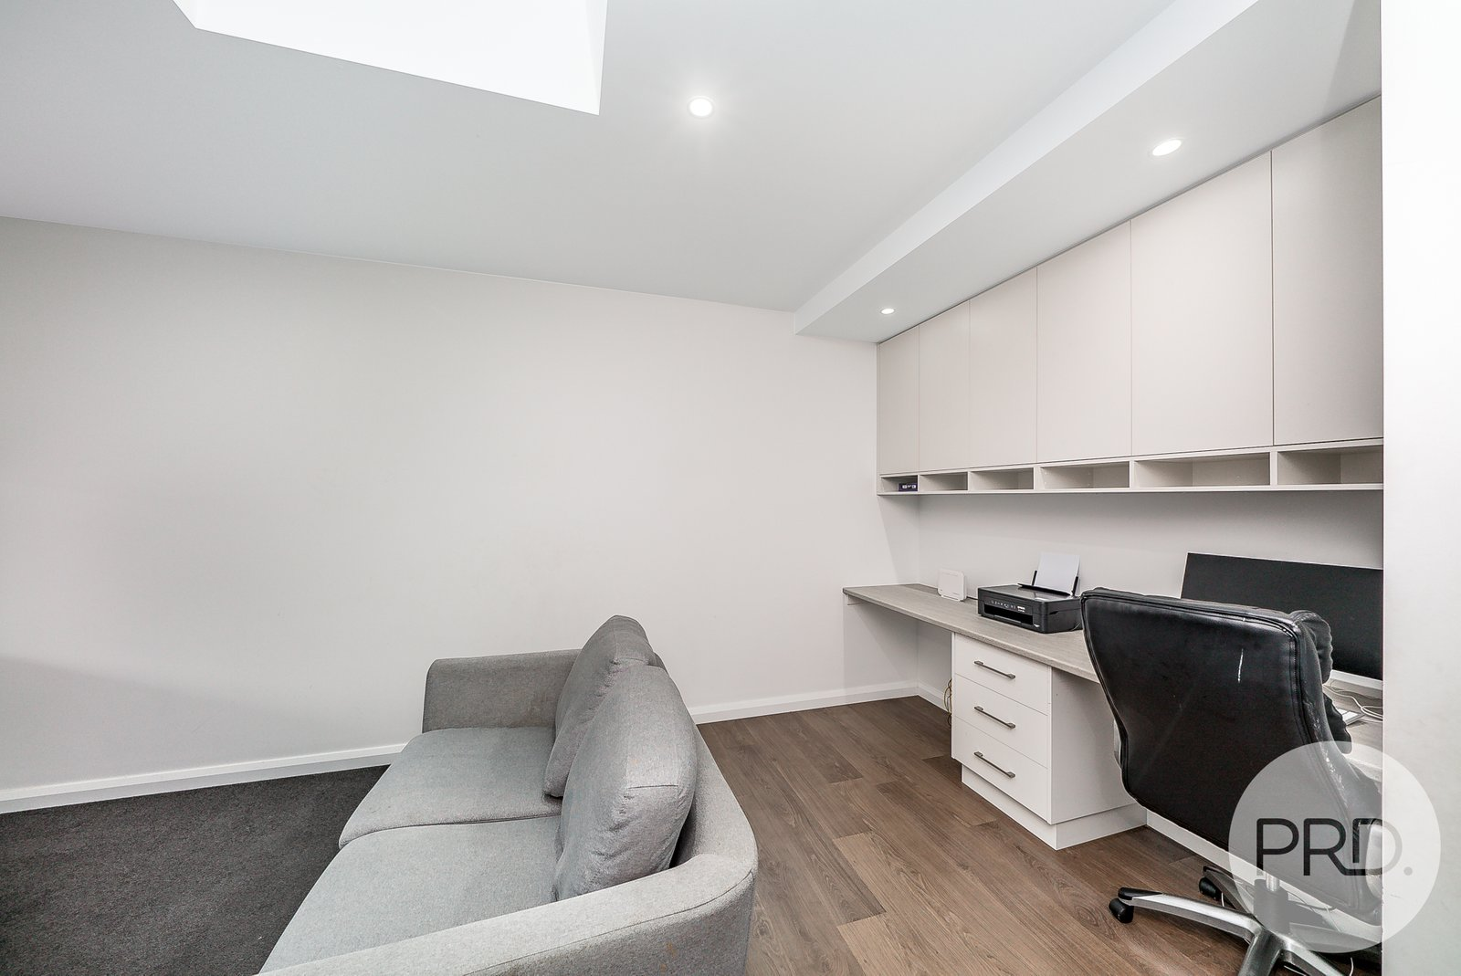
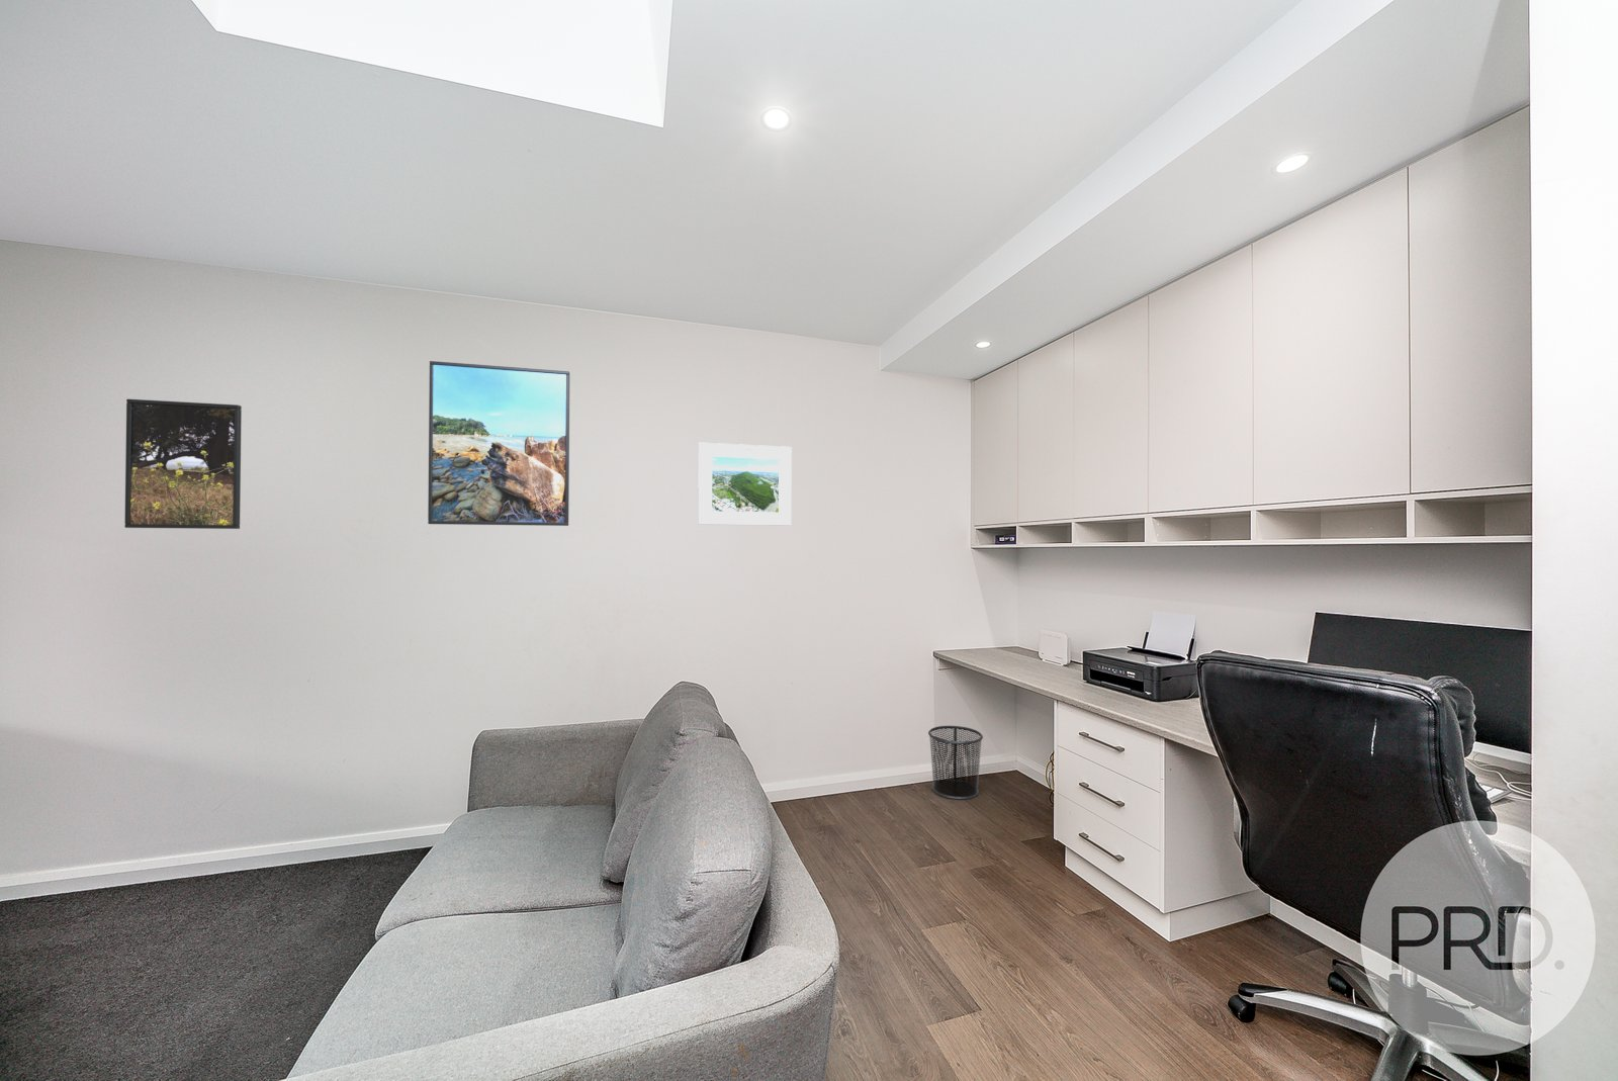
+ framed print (746, 484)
+ waste bin (954, 761)
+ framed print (185, 466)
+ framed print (501, 445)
